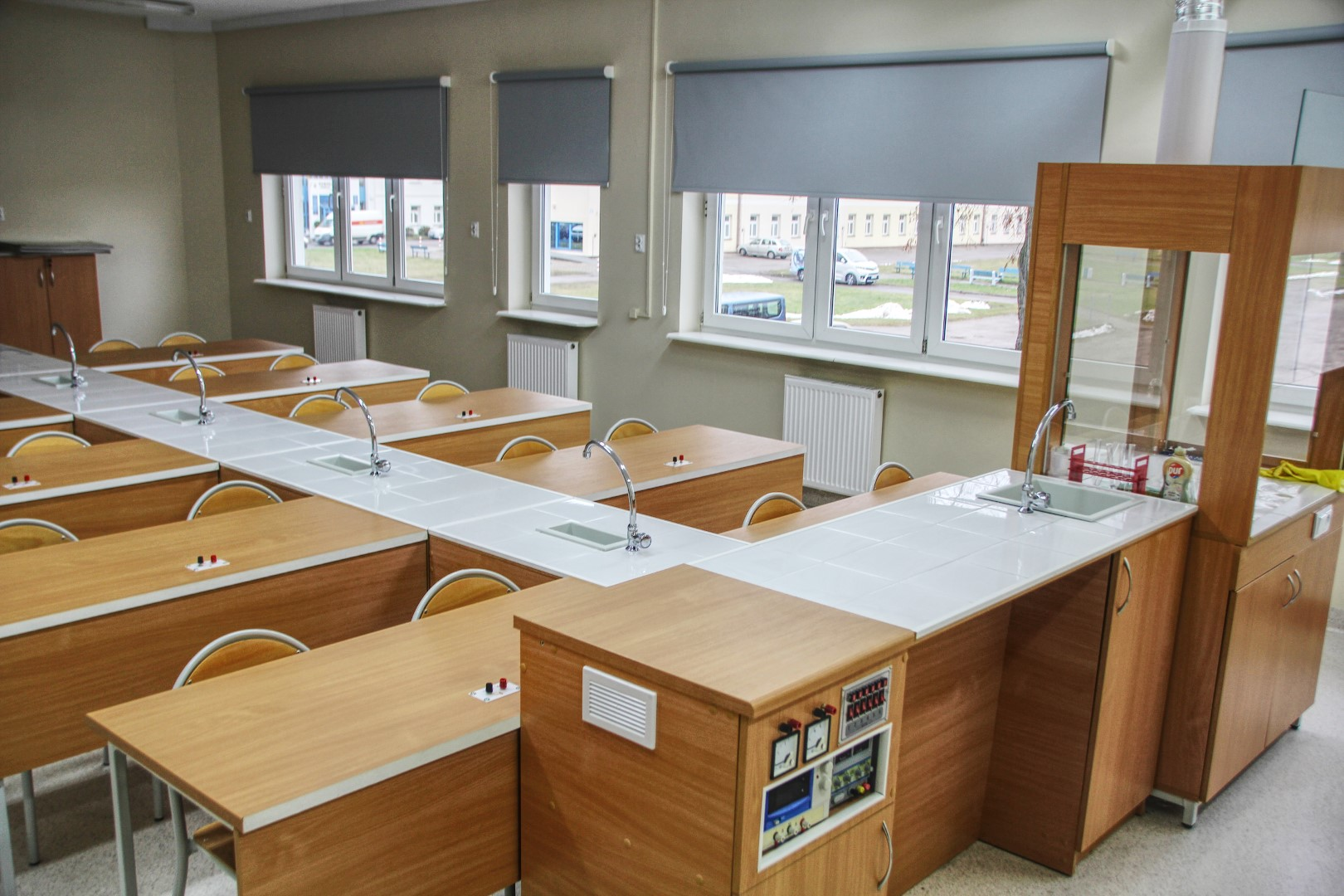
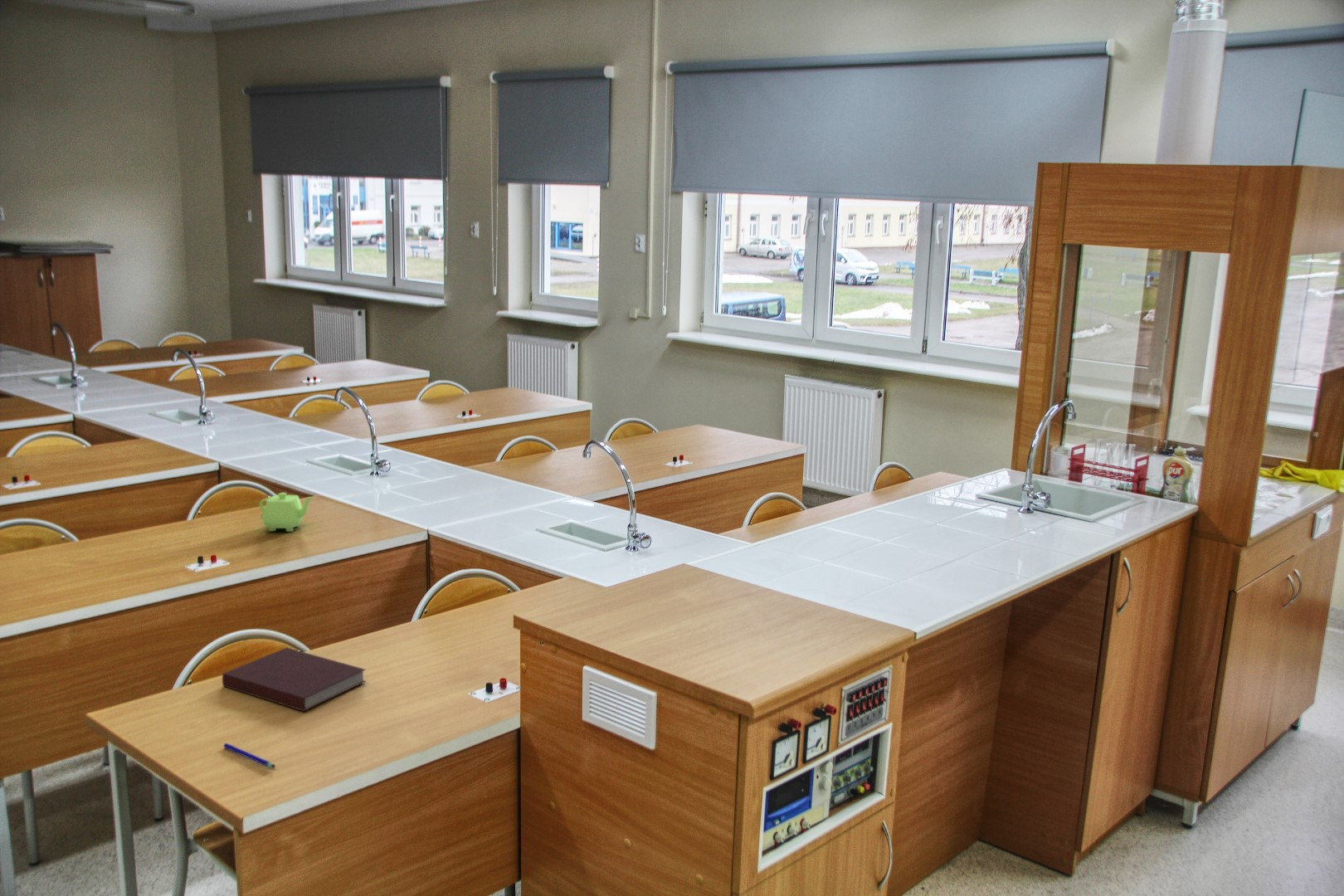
+ notebook (295, 678)
+ teapot (287, 510)
+ pen (249, 755)
